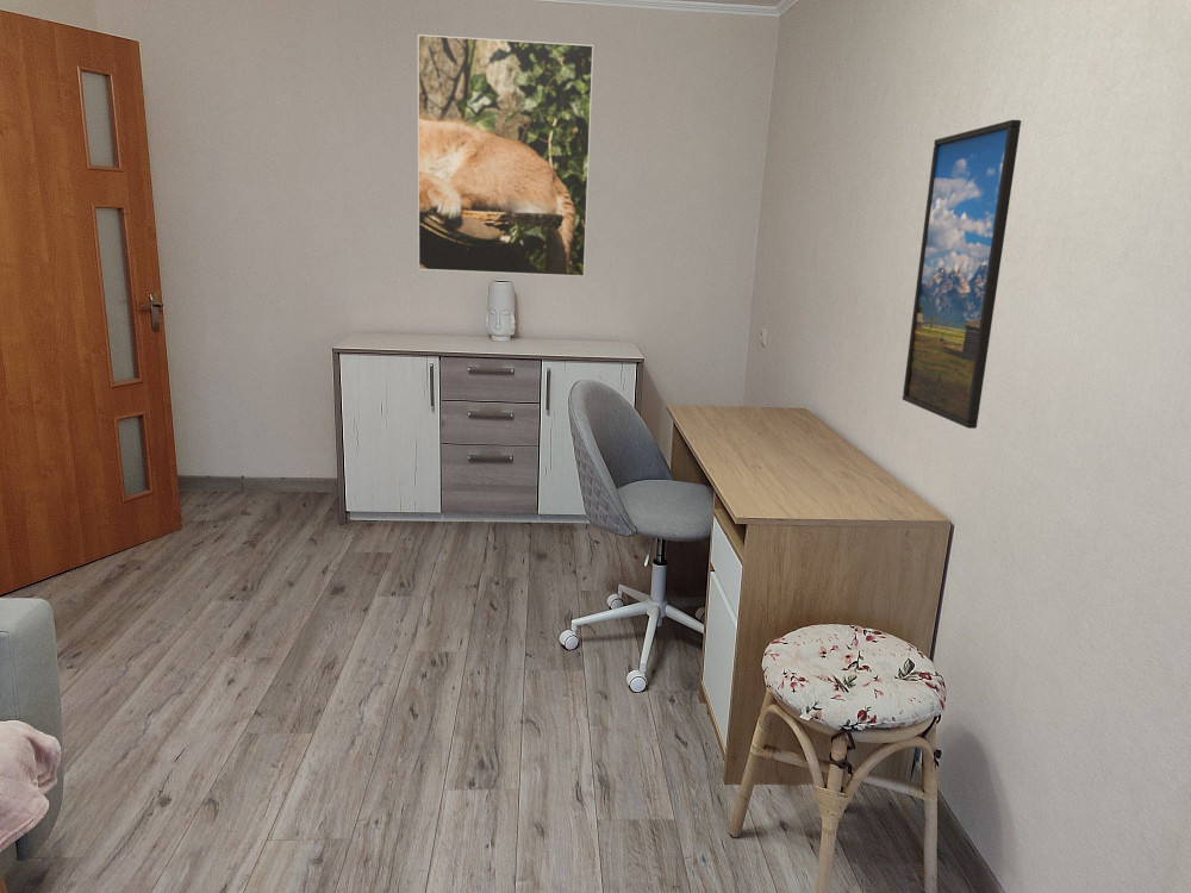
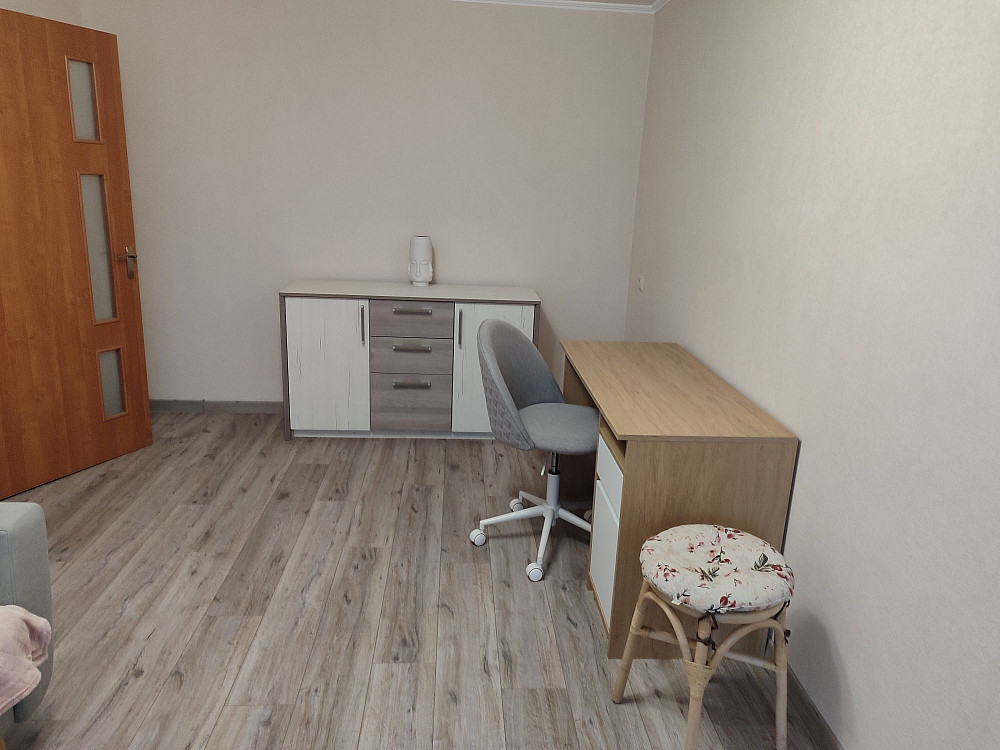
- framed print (954, 276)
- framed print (504, 160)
